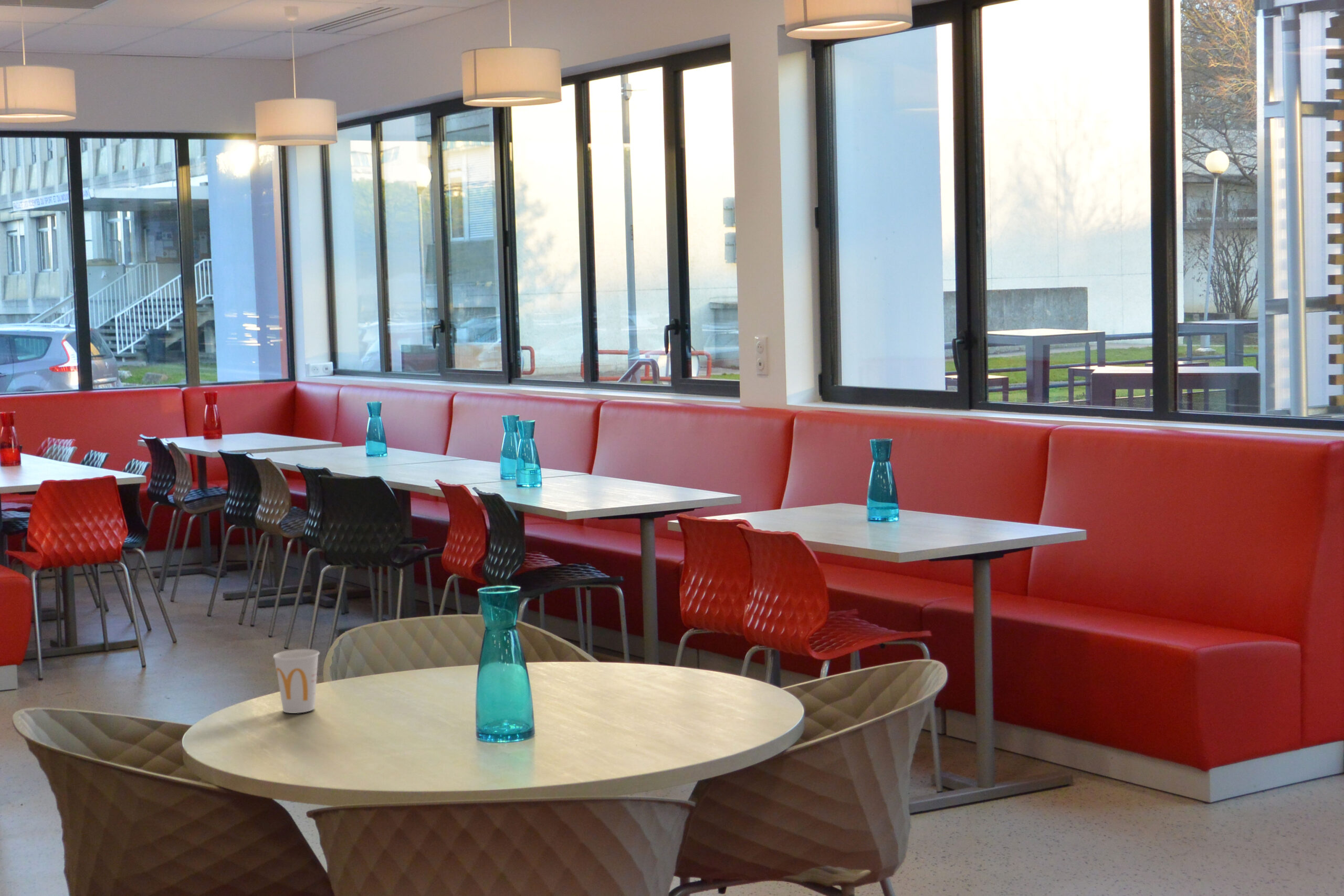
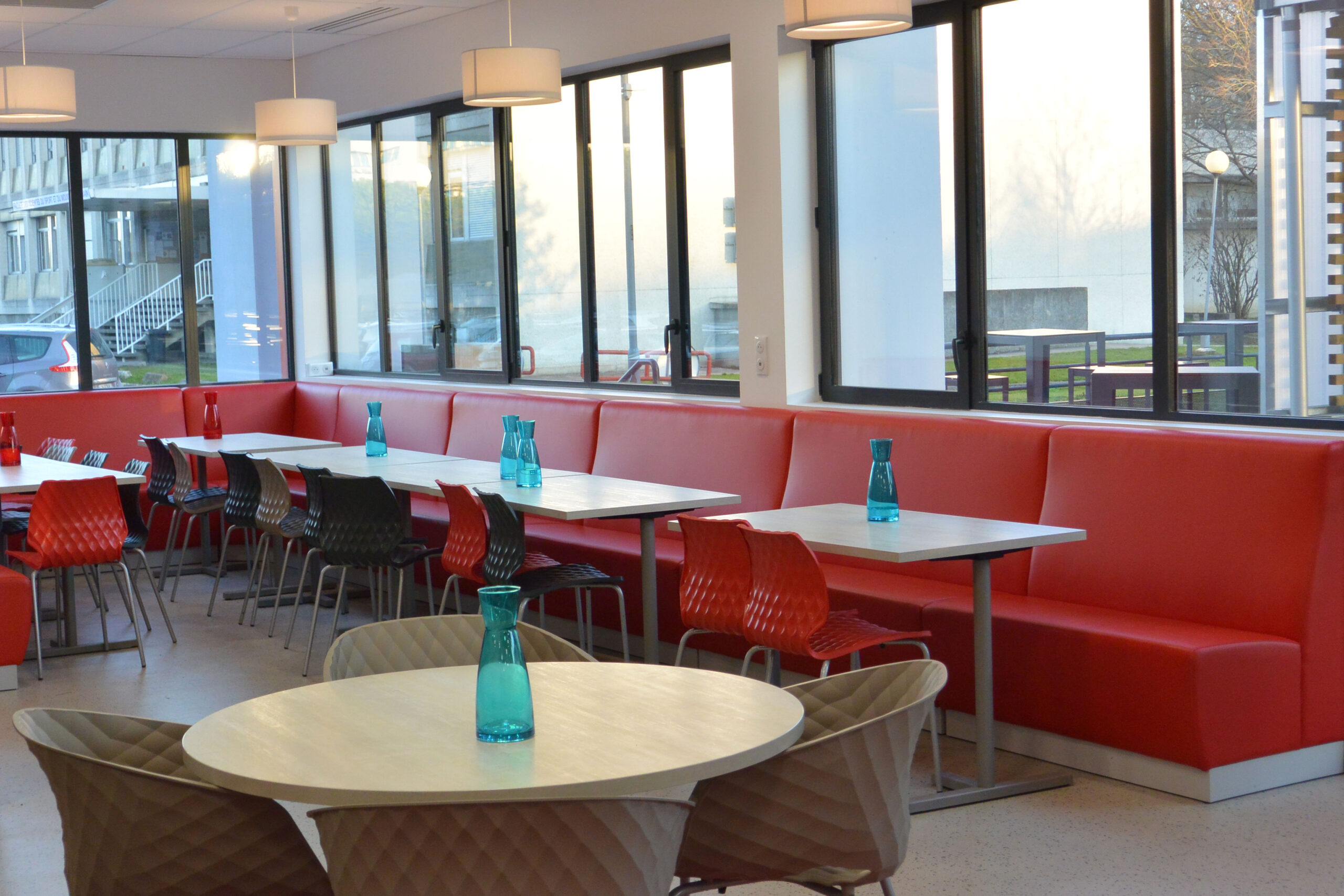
- cup (297, 681)
